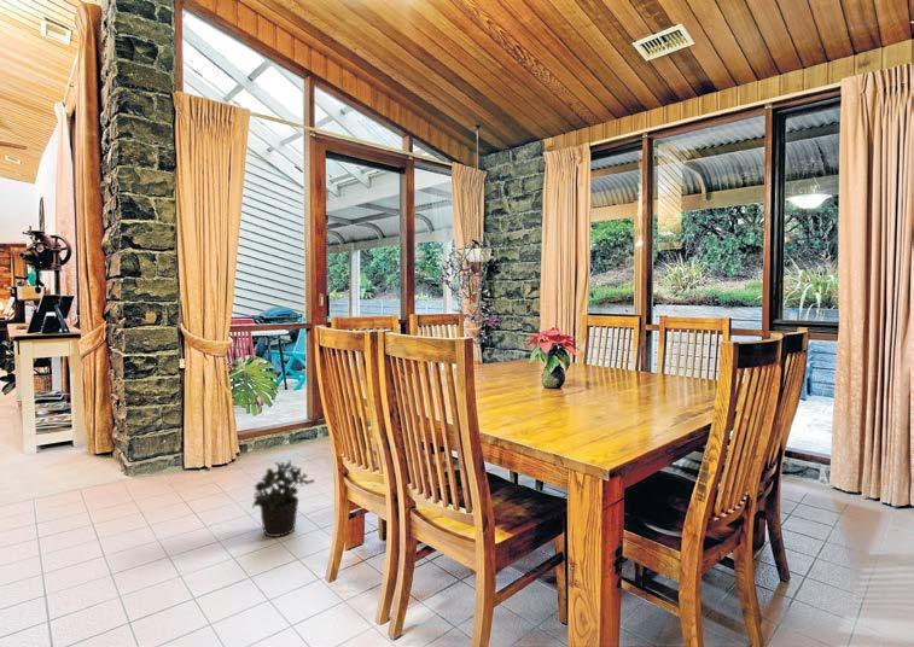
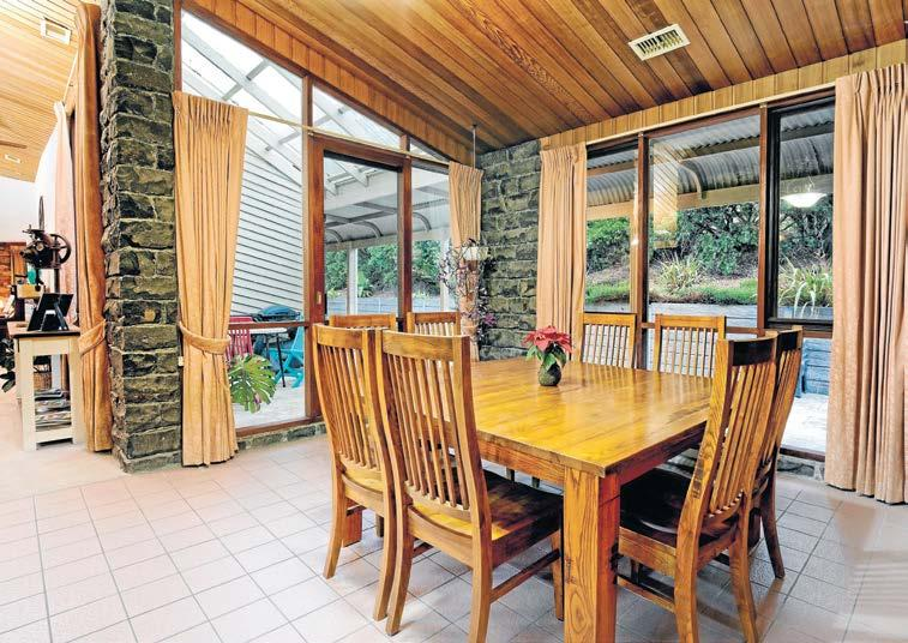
- potted plant (283, 495)
